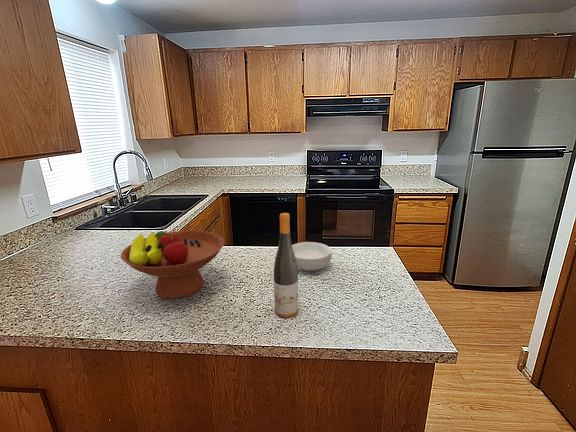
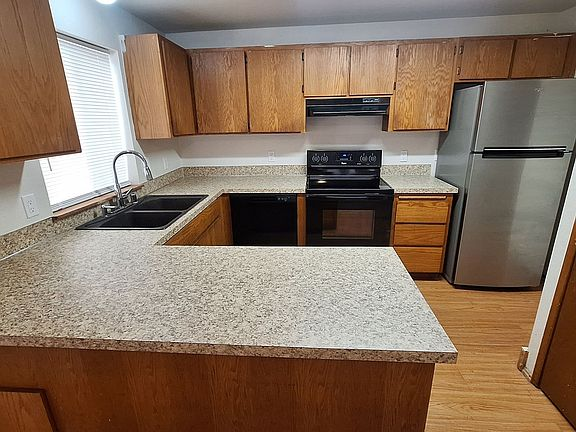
- cereal bowl (309, 258)
- fruit bowl (176, 259)
- wine bottle (285, 264)
